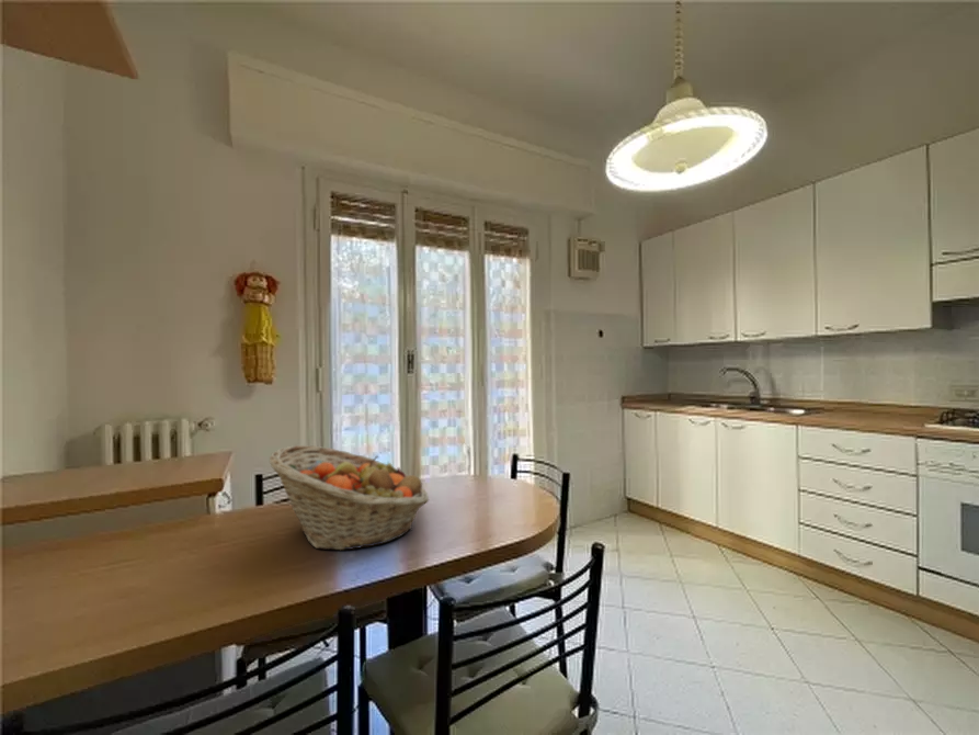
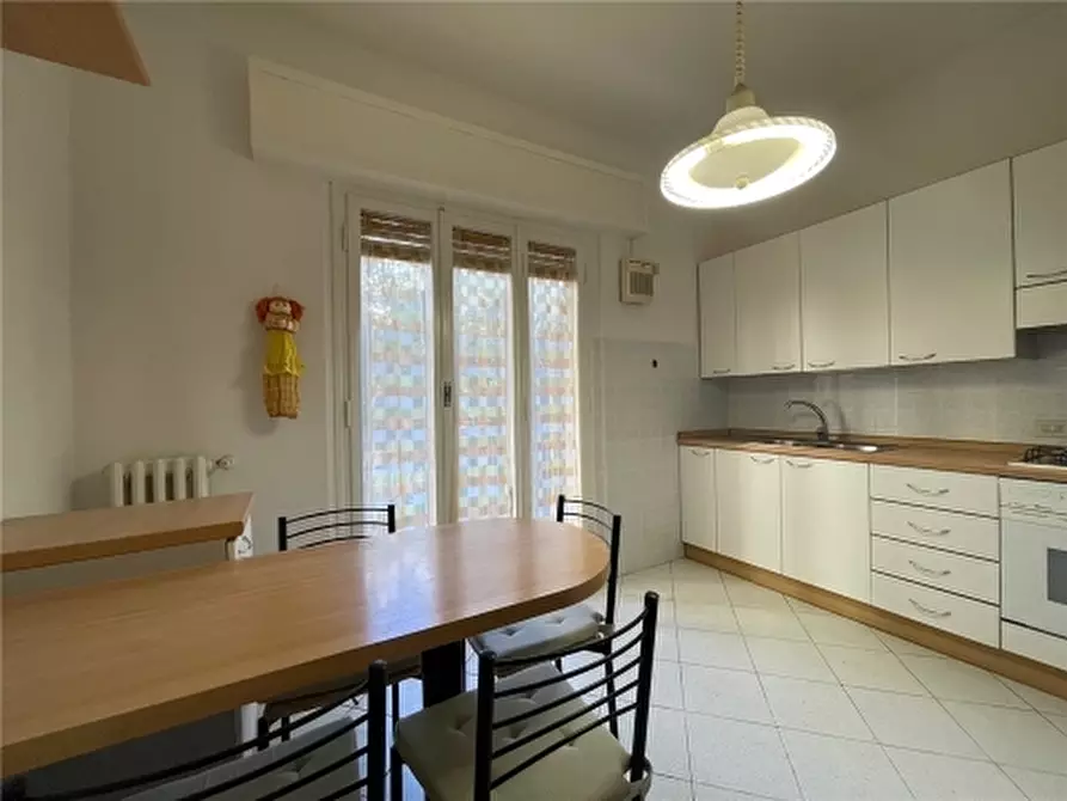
- fruit basket (351, 487)
